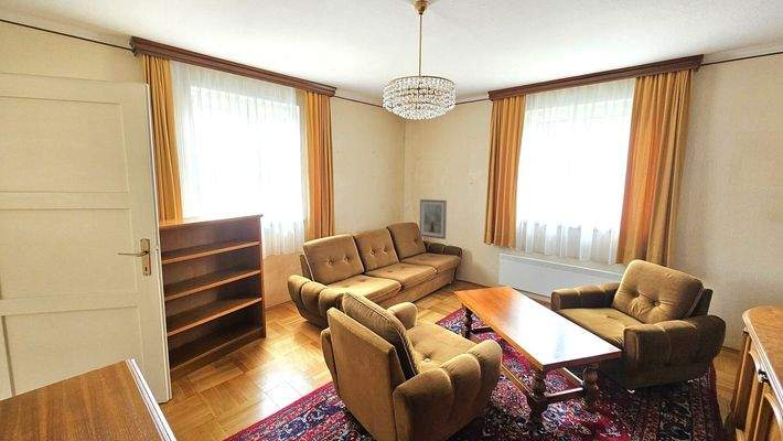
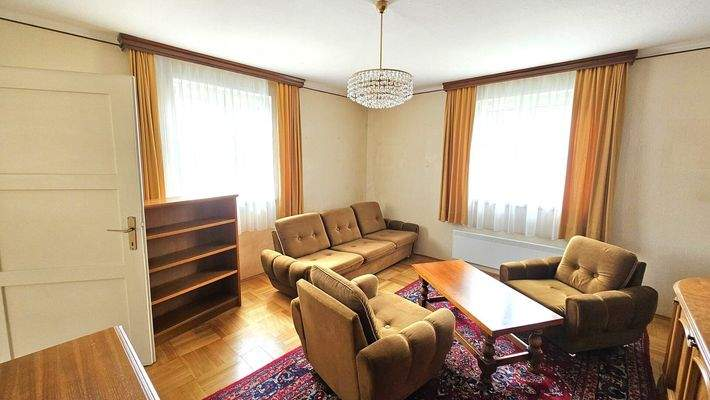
- picture frame (432, 218)
